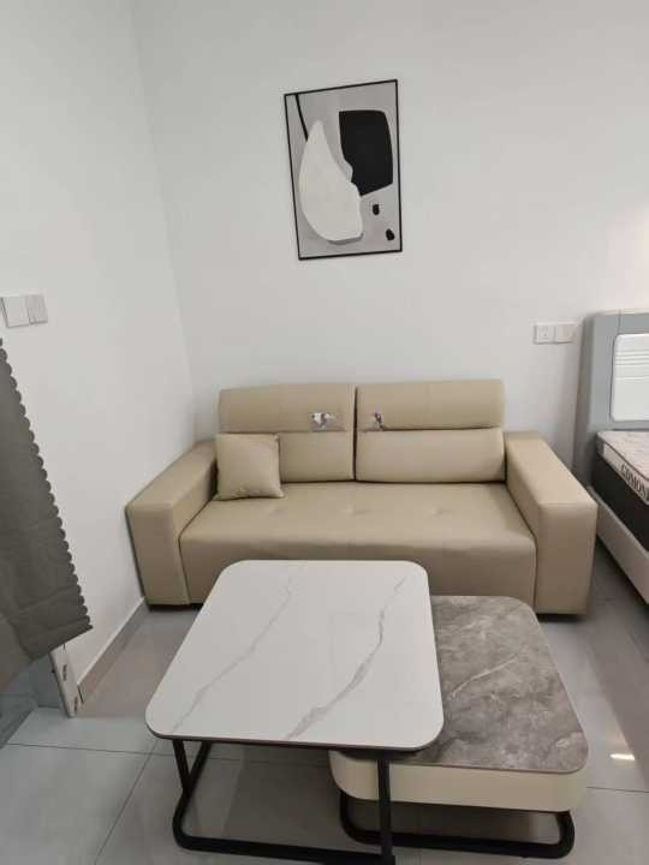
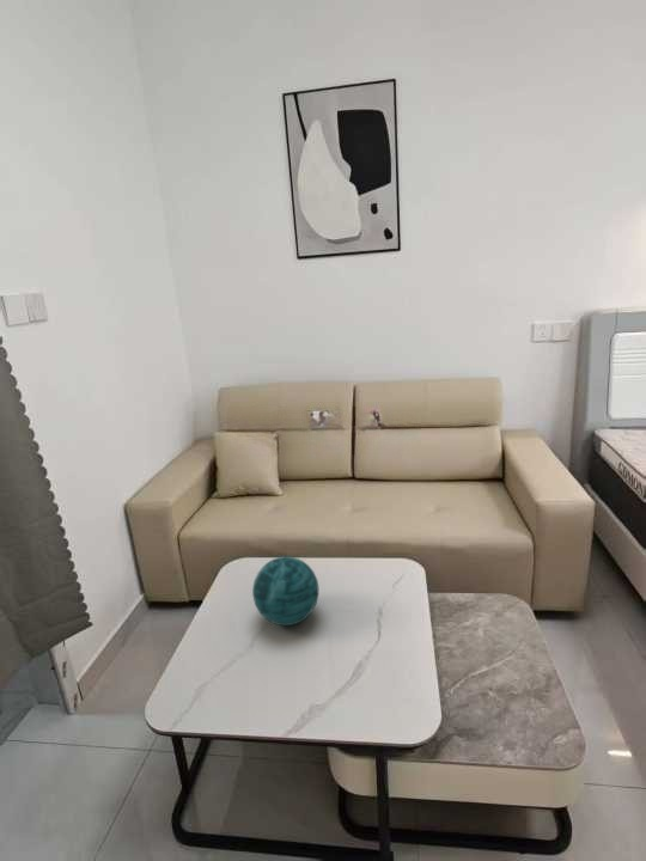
+ decorative orb (286, 590)
